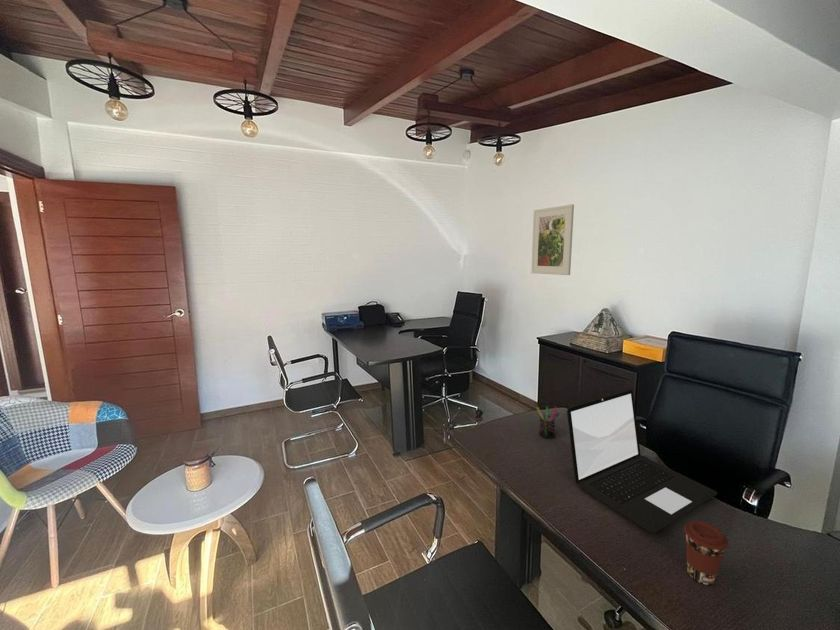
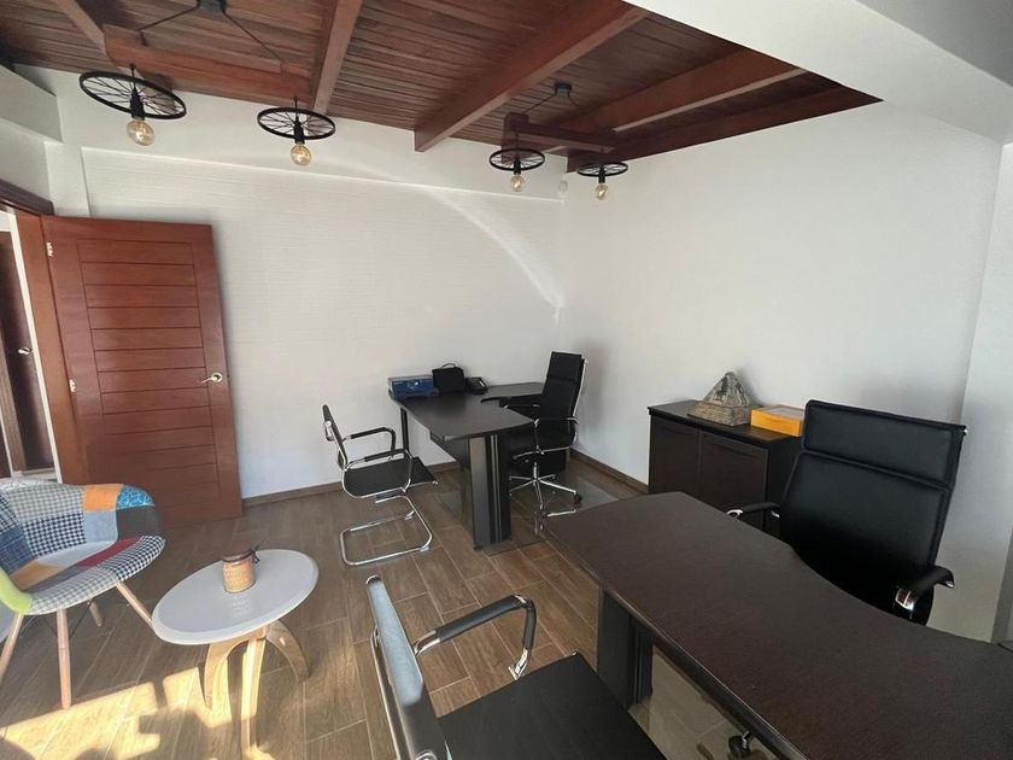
- laptop (639, 450)
- pen holder (548, 419)
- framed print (551, 241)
- coffee cup (703, 553)
